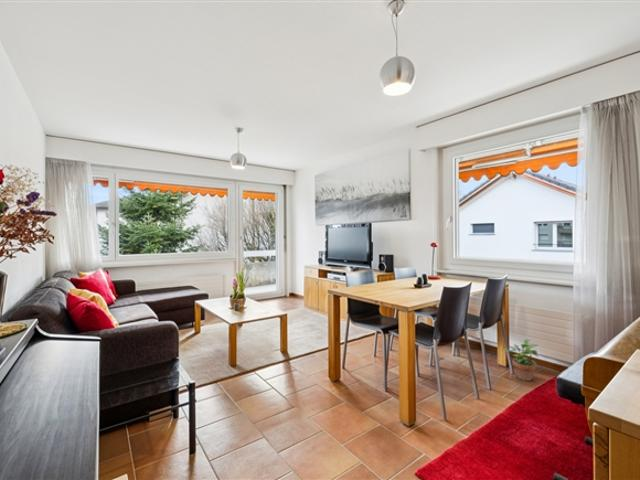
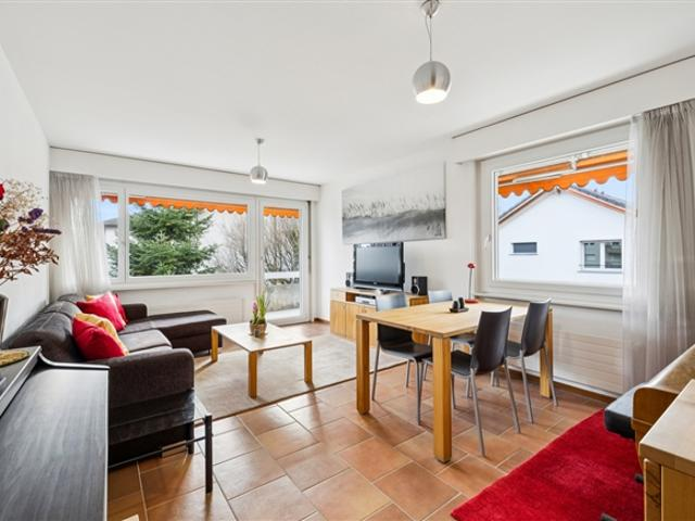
- potted plant (522, 357)
